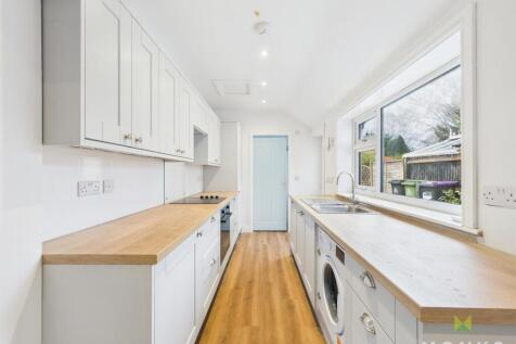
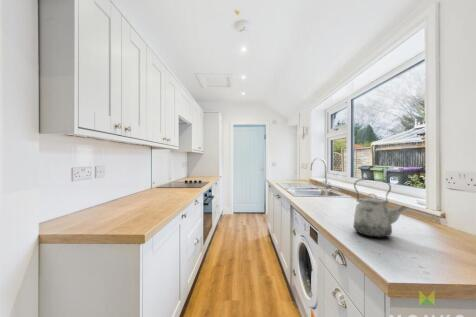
+ kettle (379, 207)
